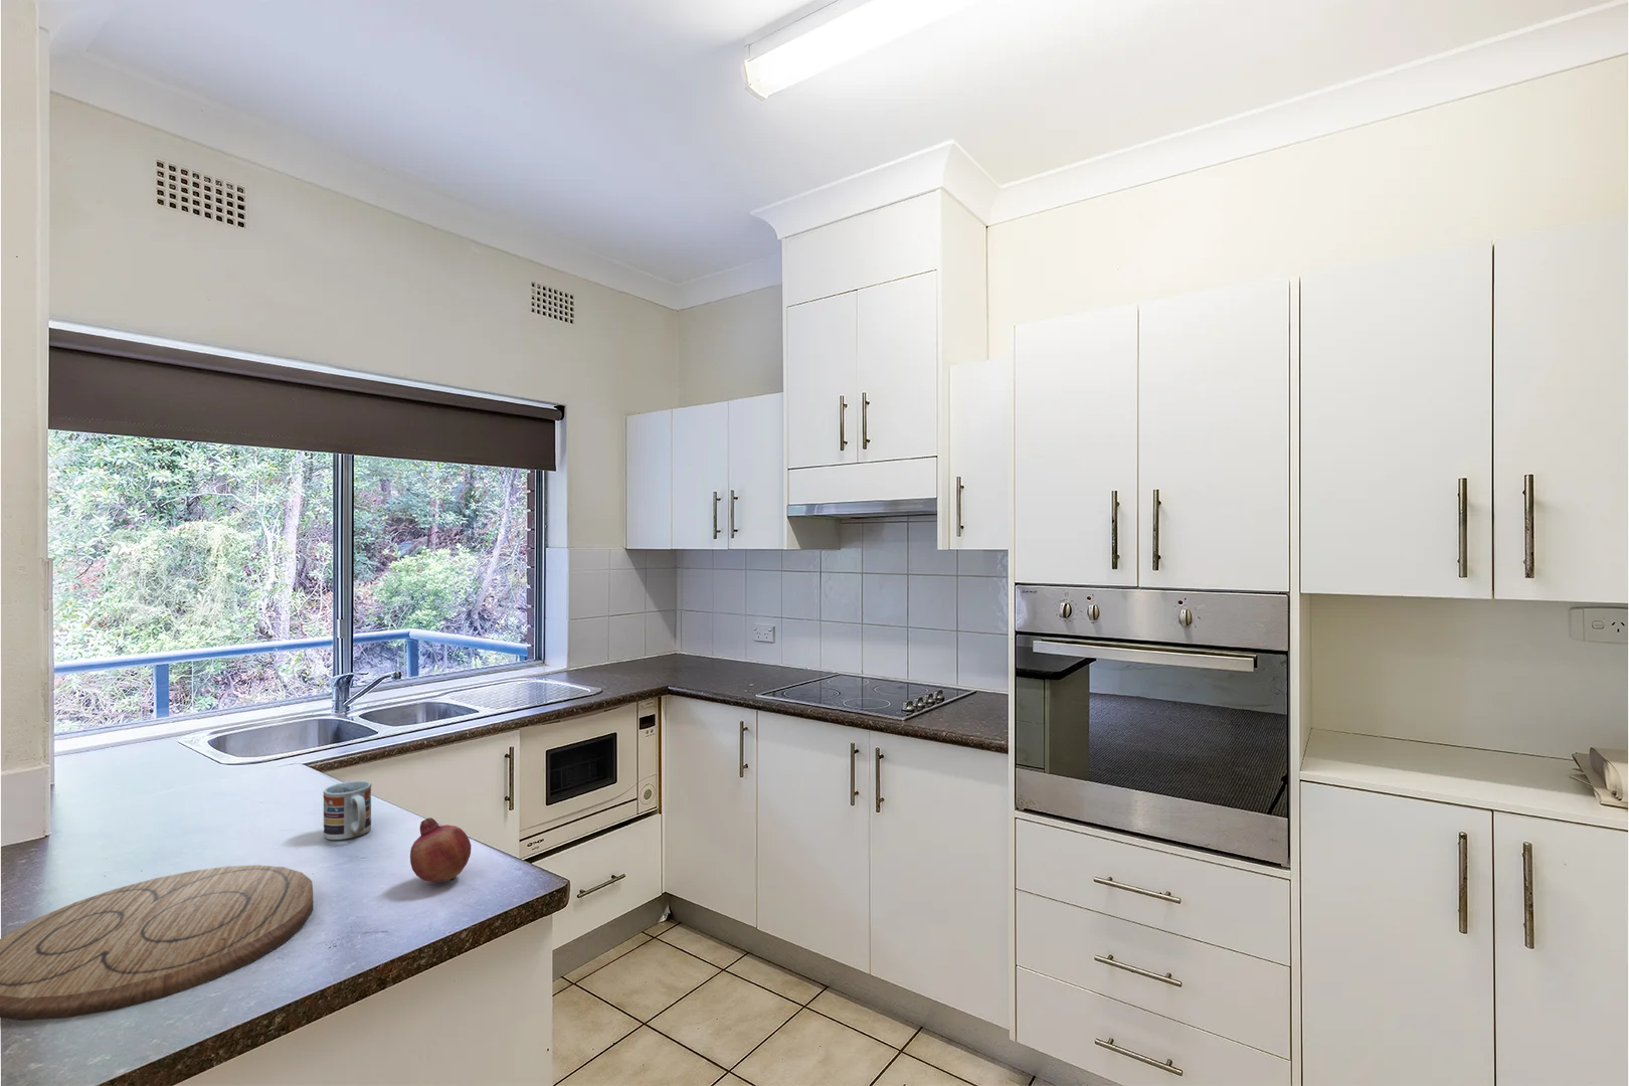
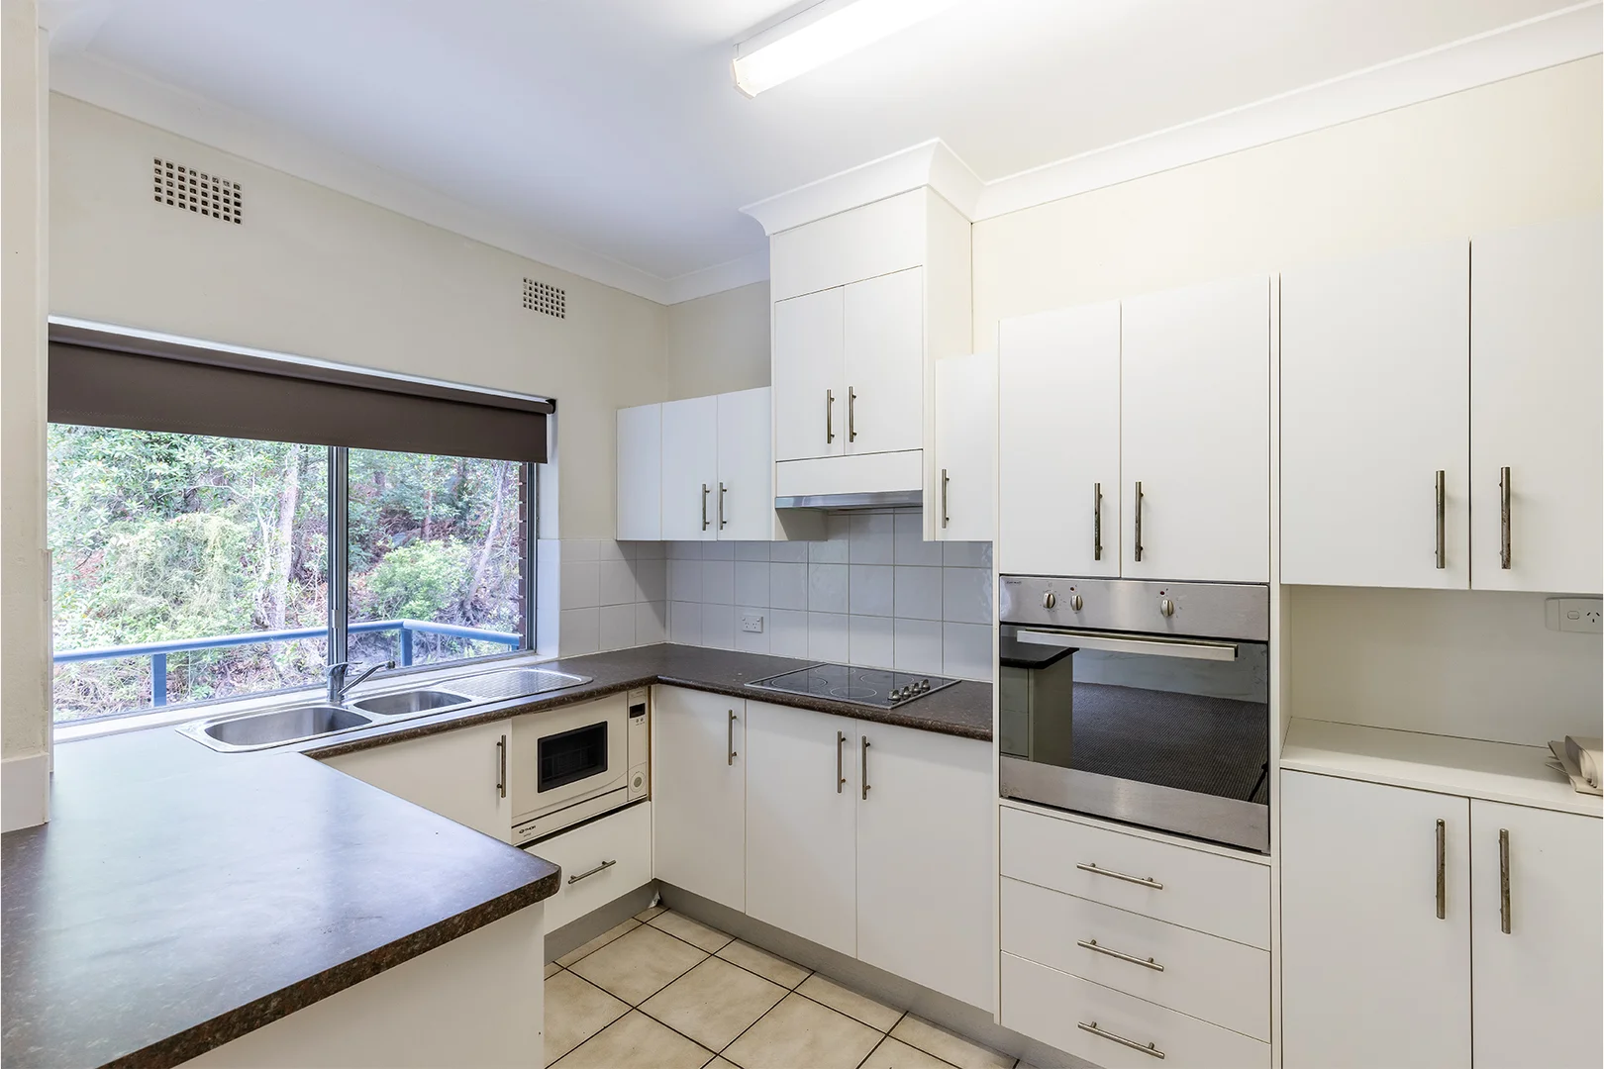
- cutting board (160, 930)
- cup (351, 811)
- fruit (440, 848)
